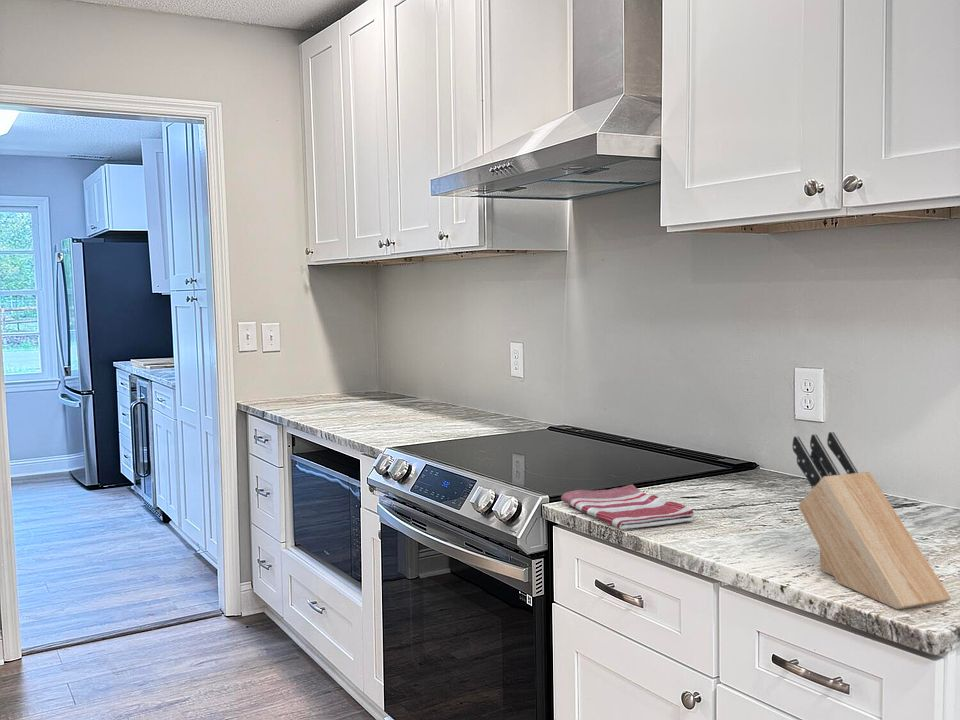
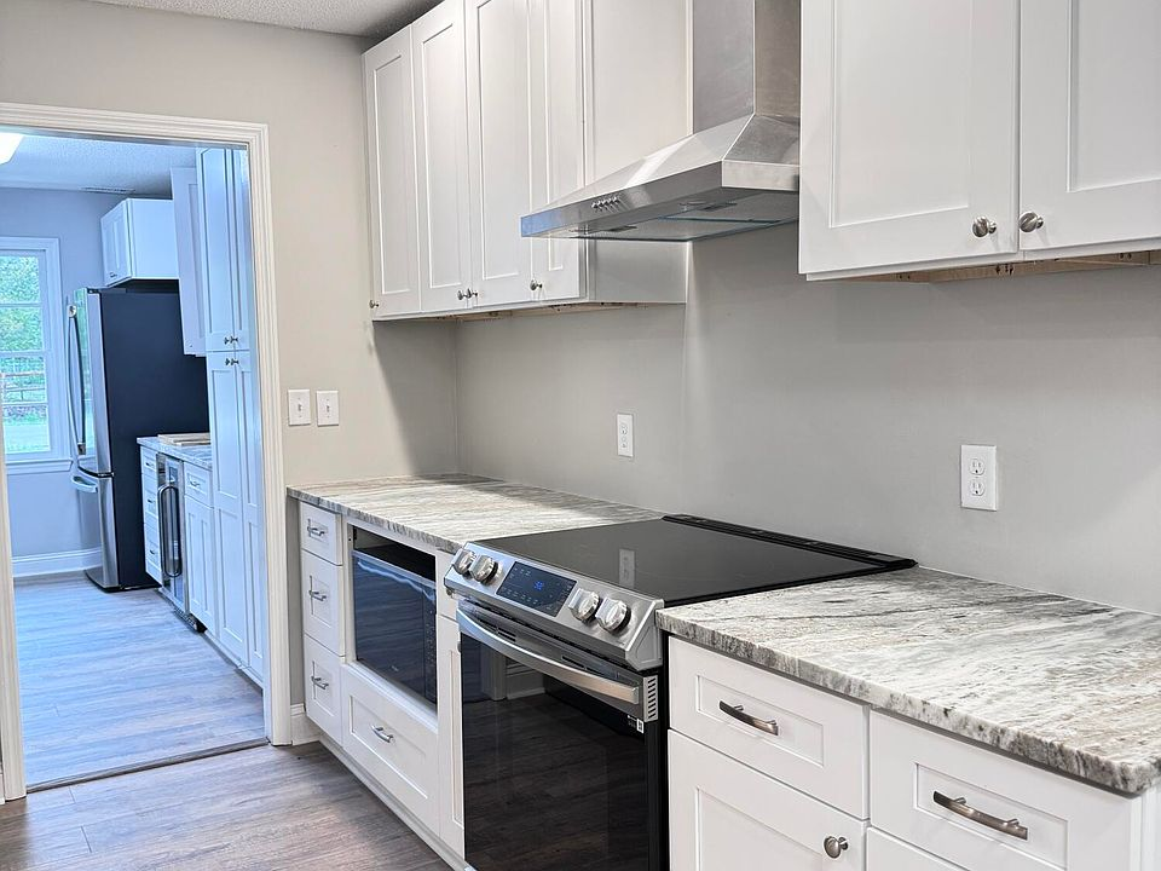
- knife block (860, 511)
- dish towel (625, 505)
